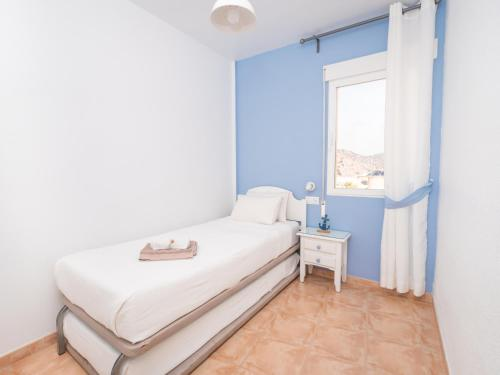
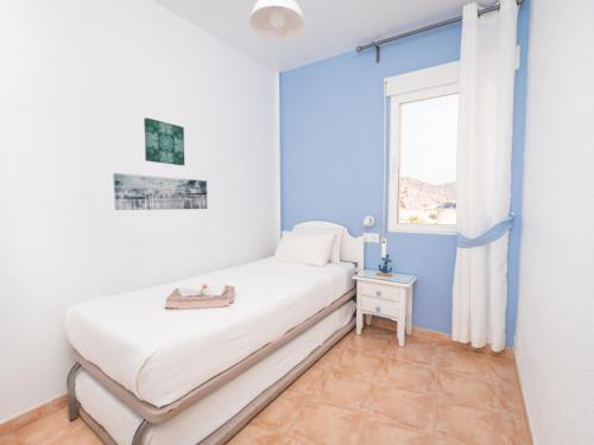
+ wall art (166, 193)
+ wall art (165, 142)
